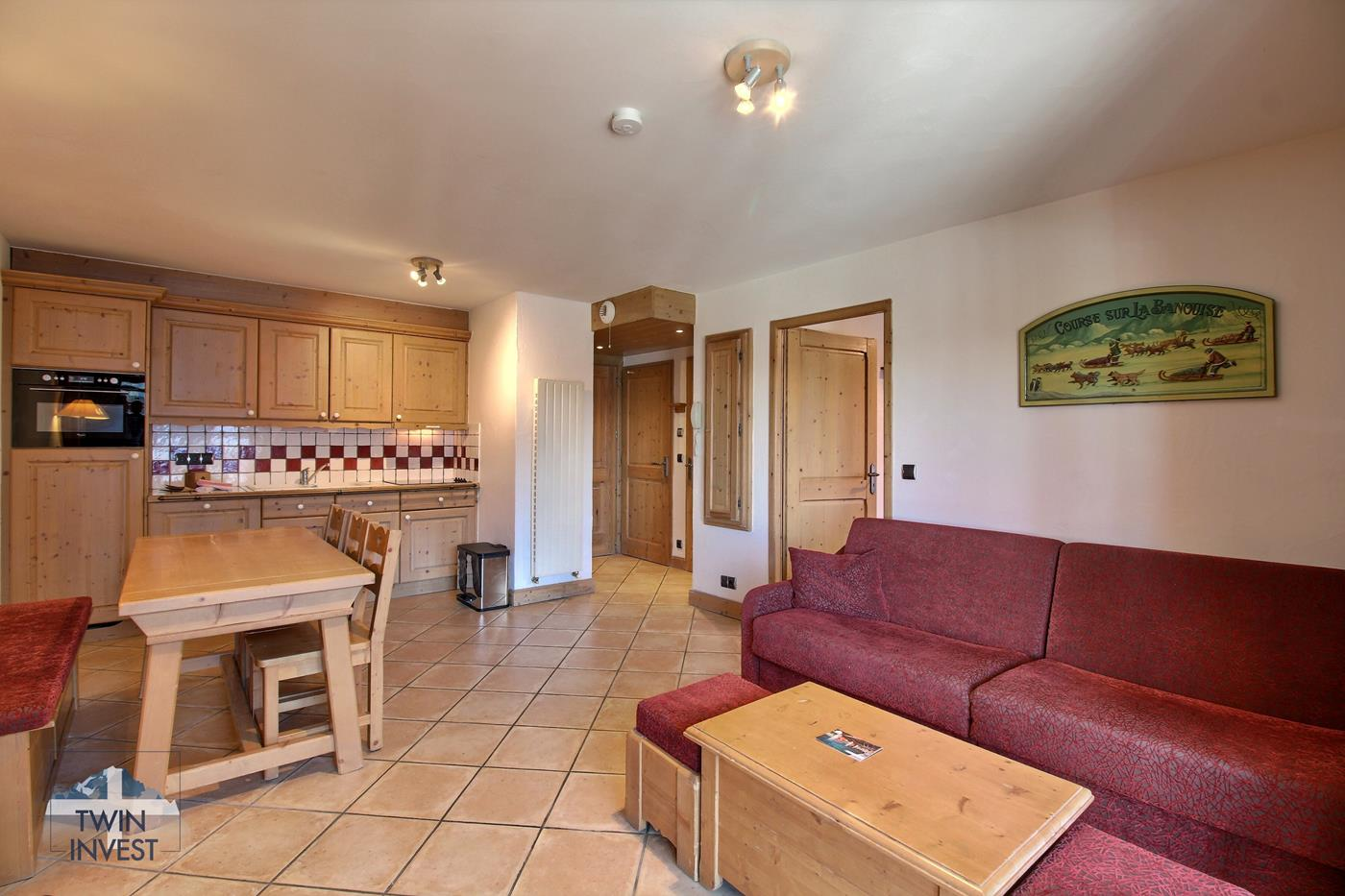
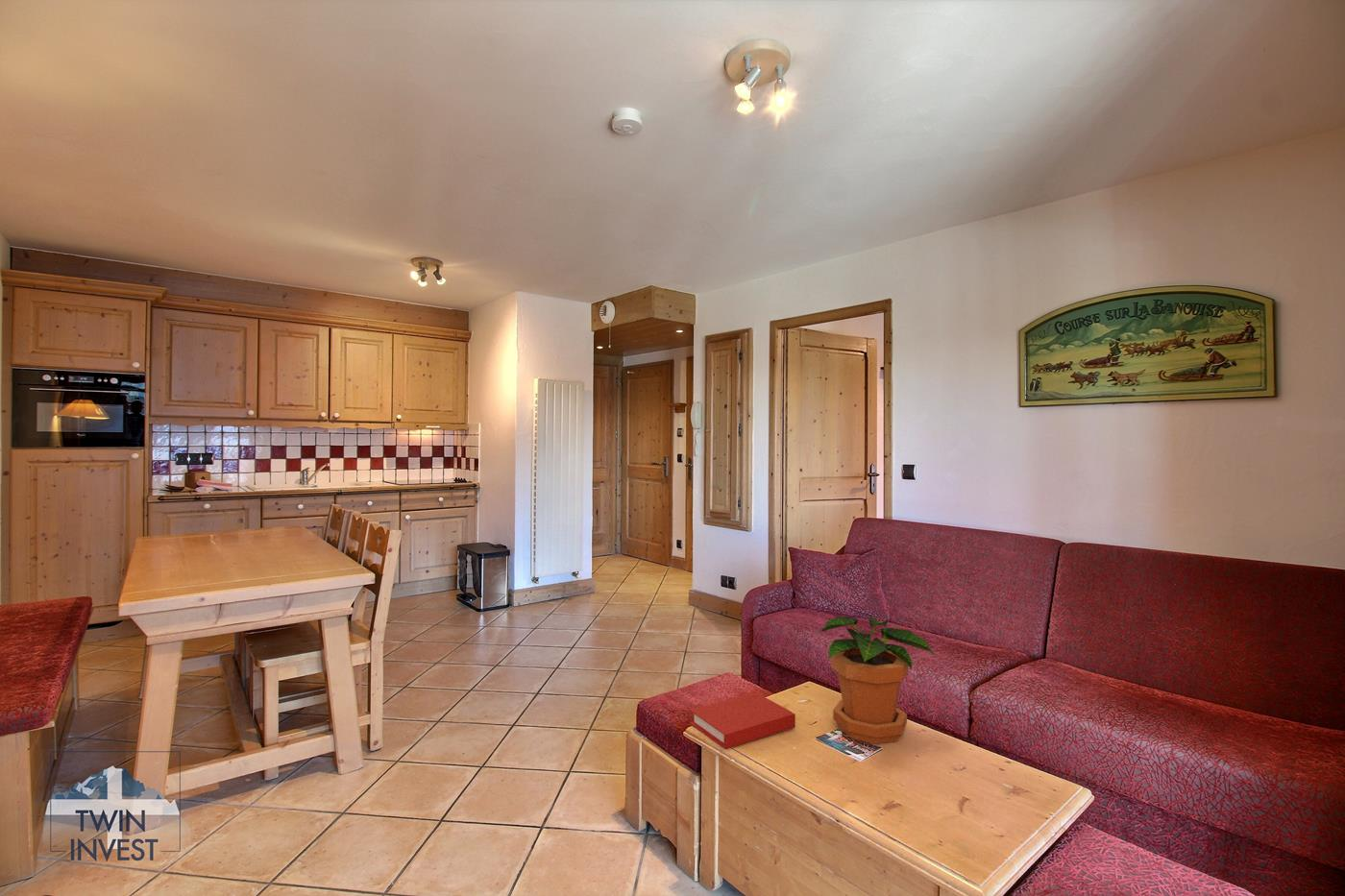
+ book (742, 718)
+ potted plant (880, 678)
